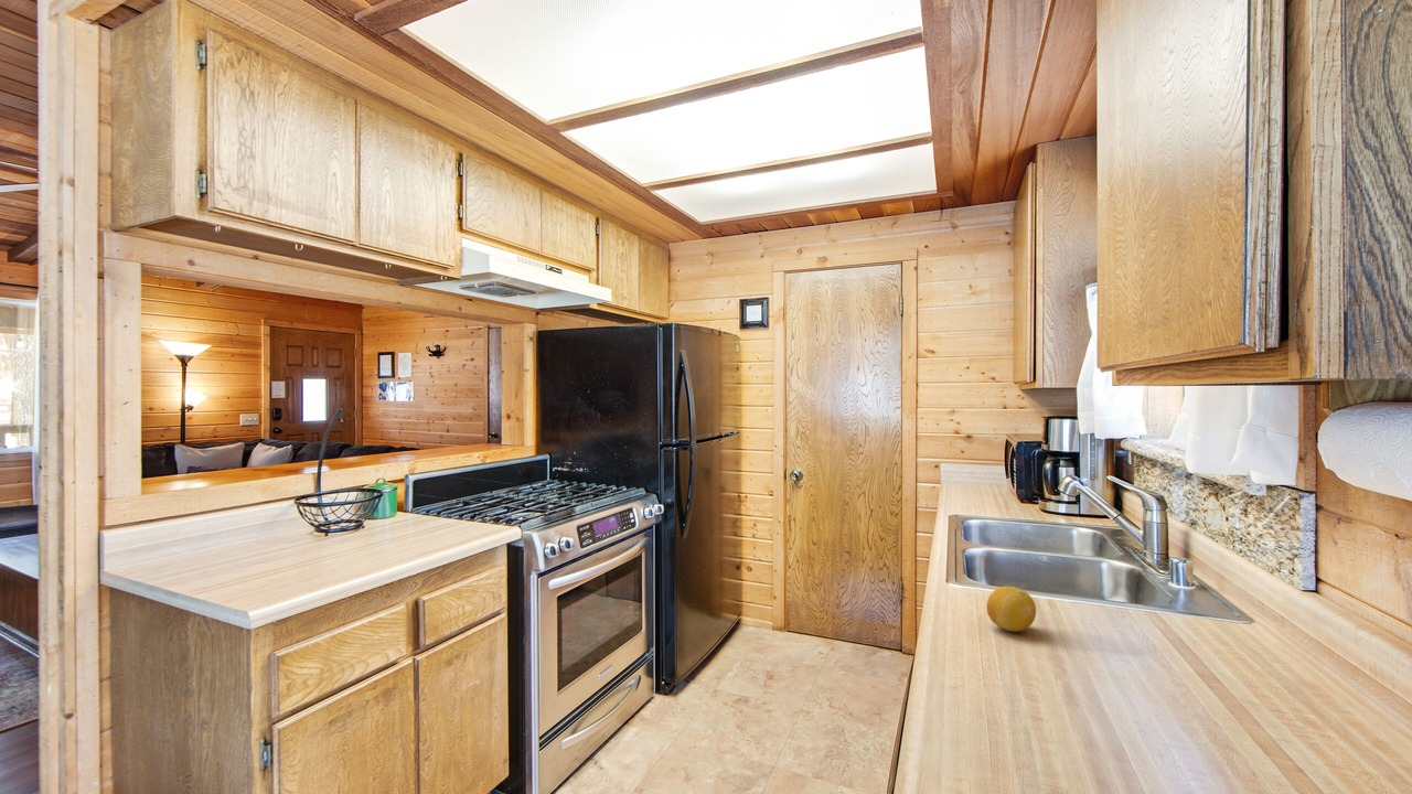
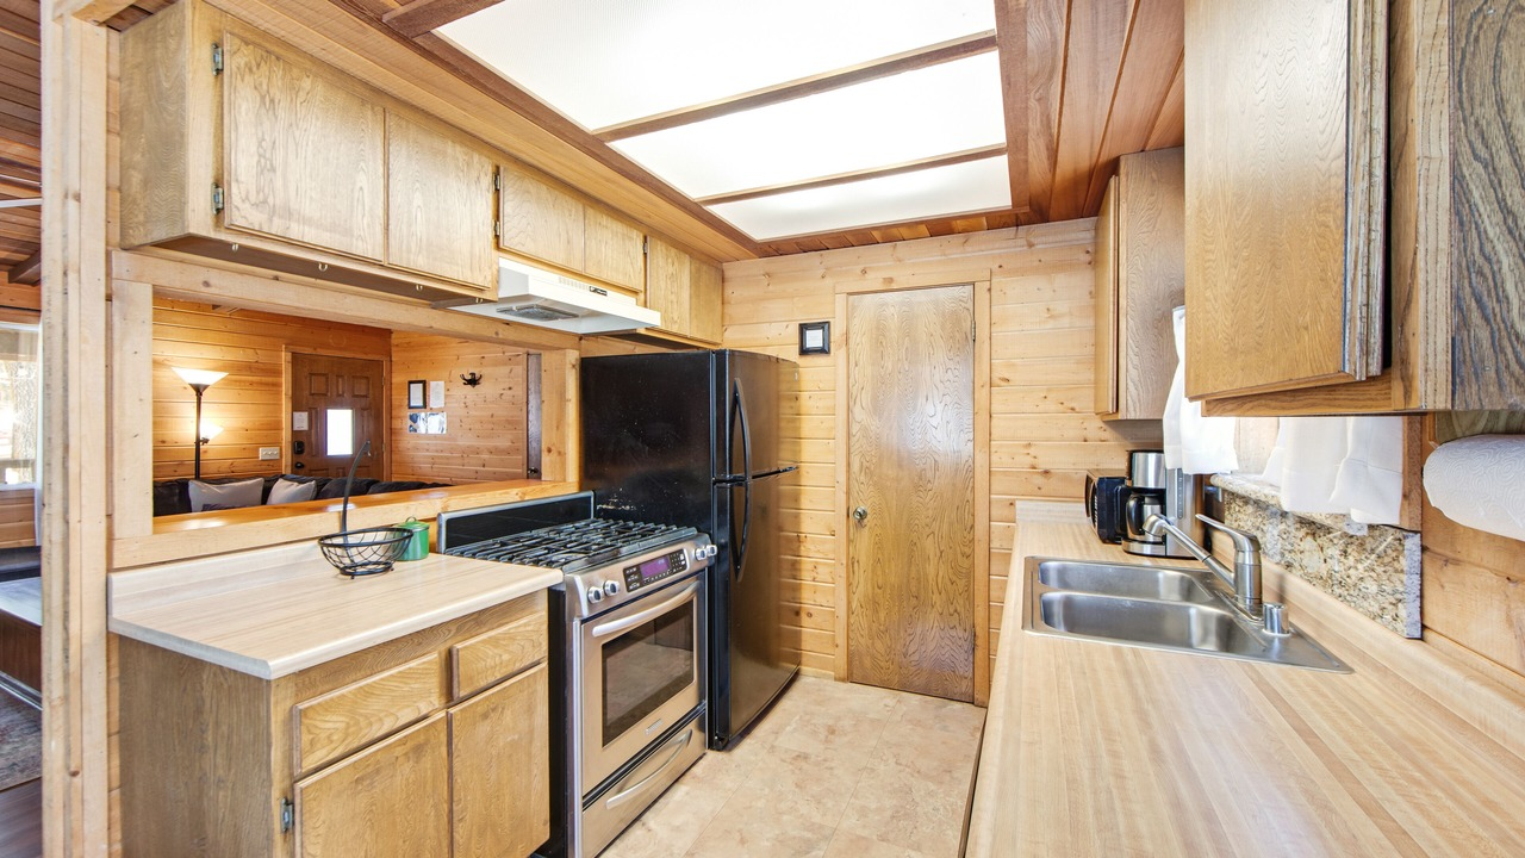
- fruit (1010, 608)
